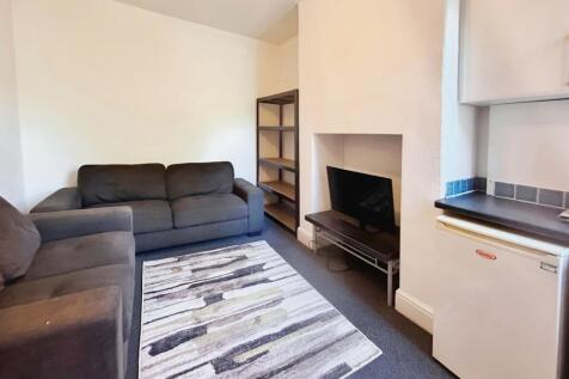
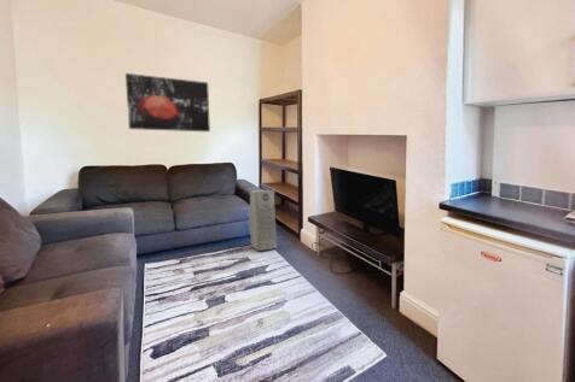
+ air purifier (261, 218)
+ wall art (170, 104)
